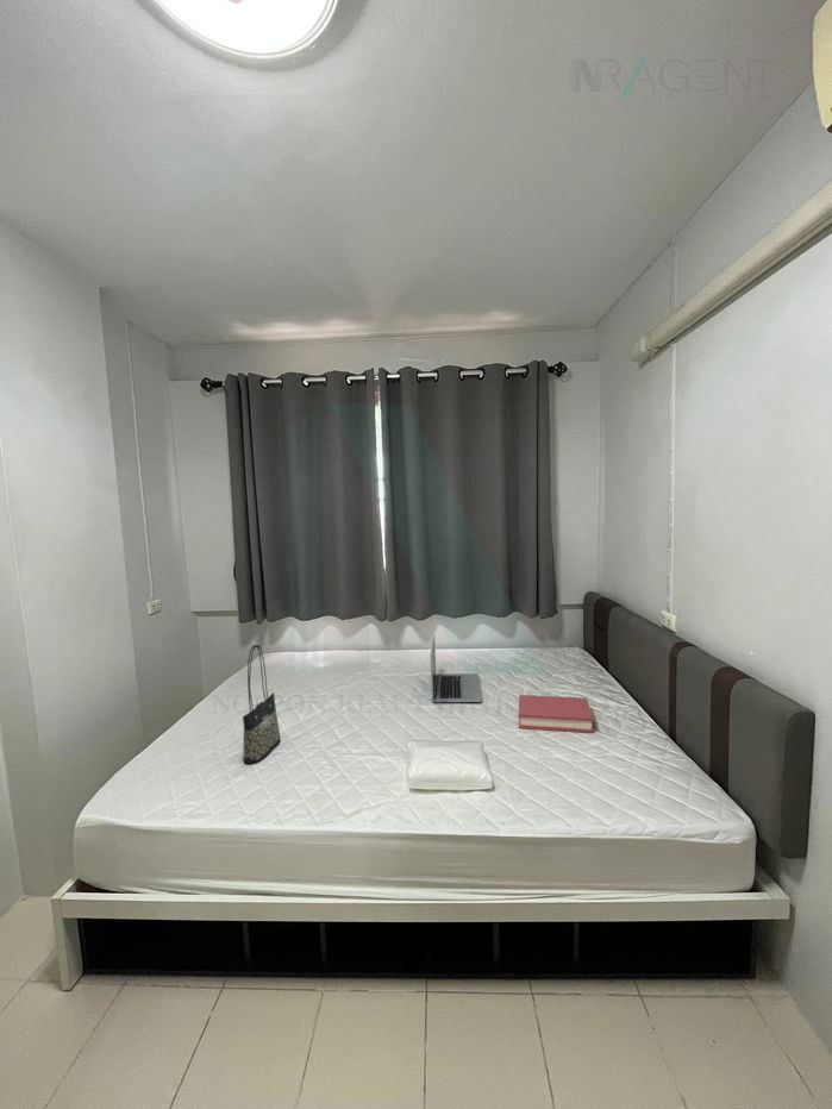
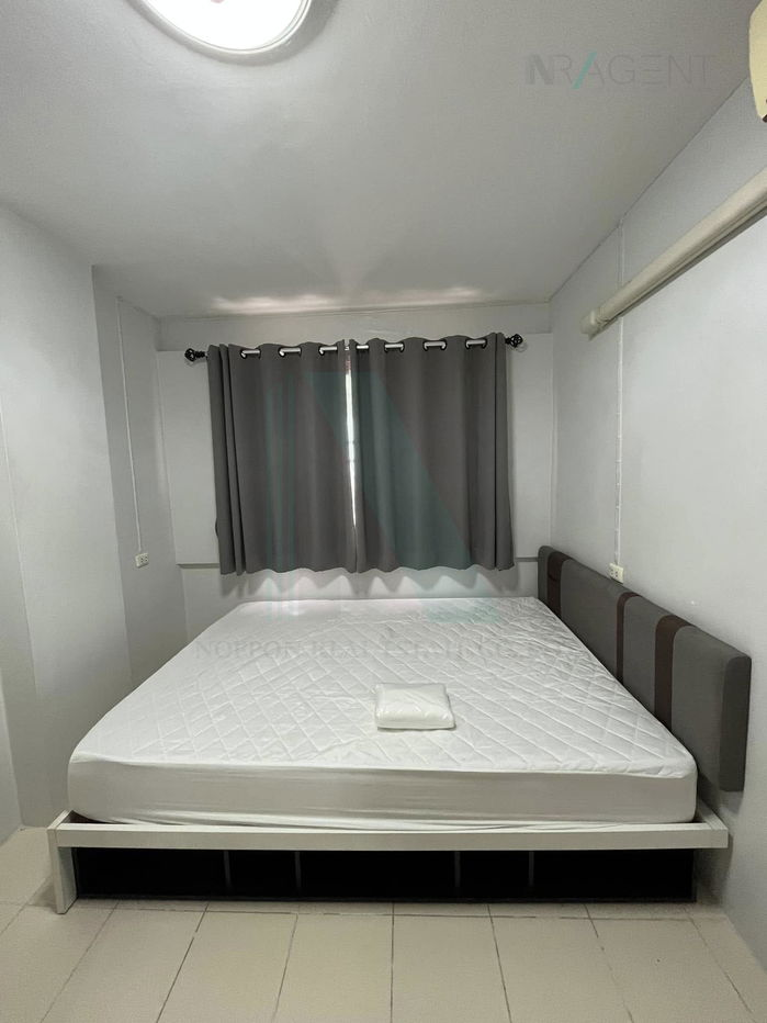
- hardback book (553, 712)
- laptop (455, 673)
- tote bag (261, 702)
